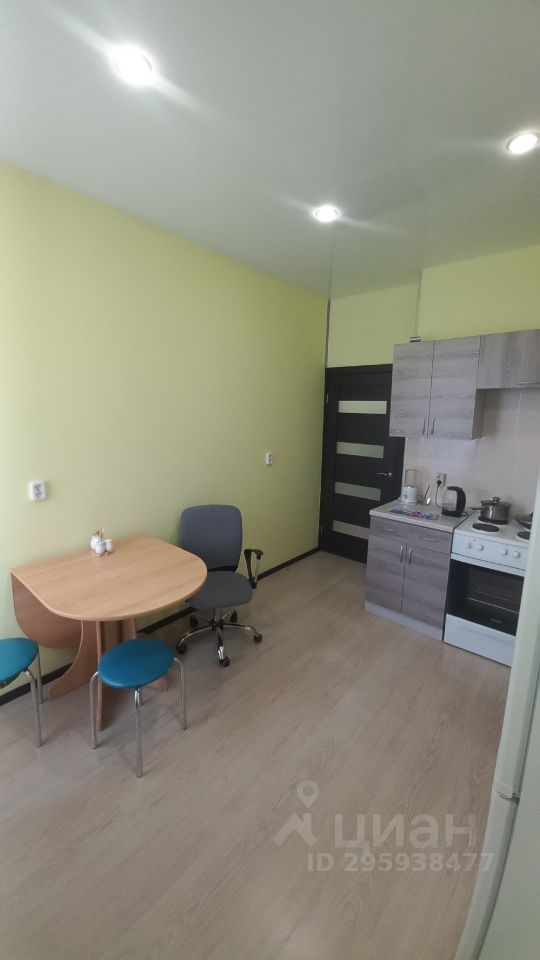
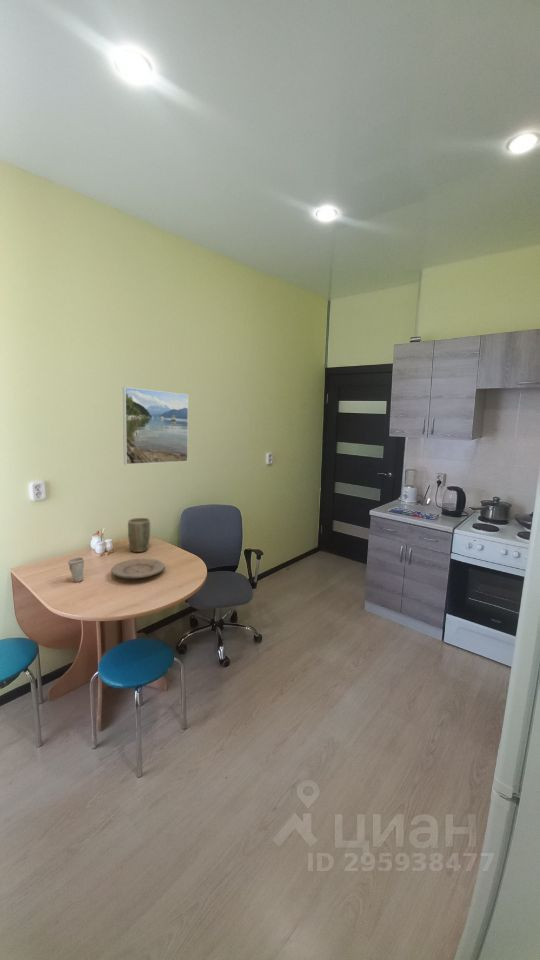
+ plant pot (139, 535)
+ cup (76, 569)
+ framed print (157, 427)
+ plate (138, 569)
